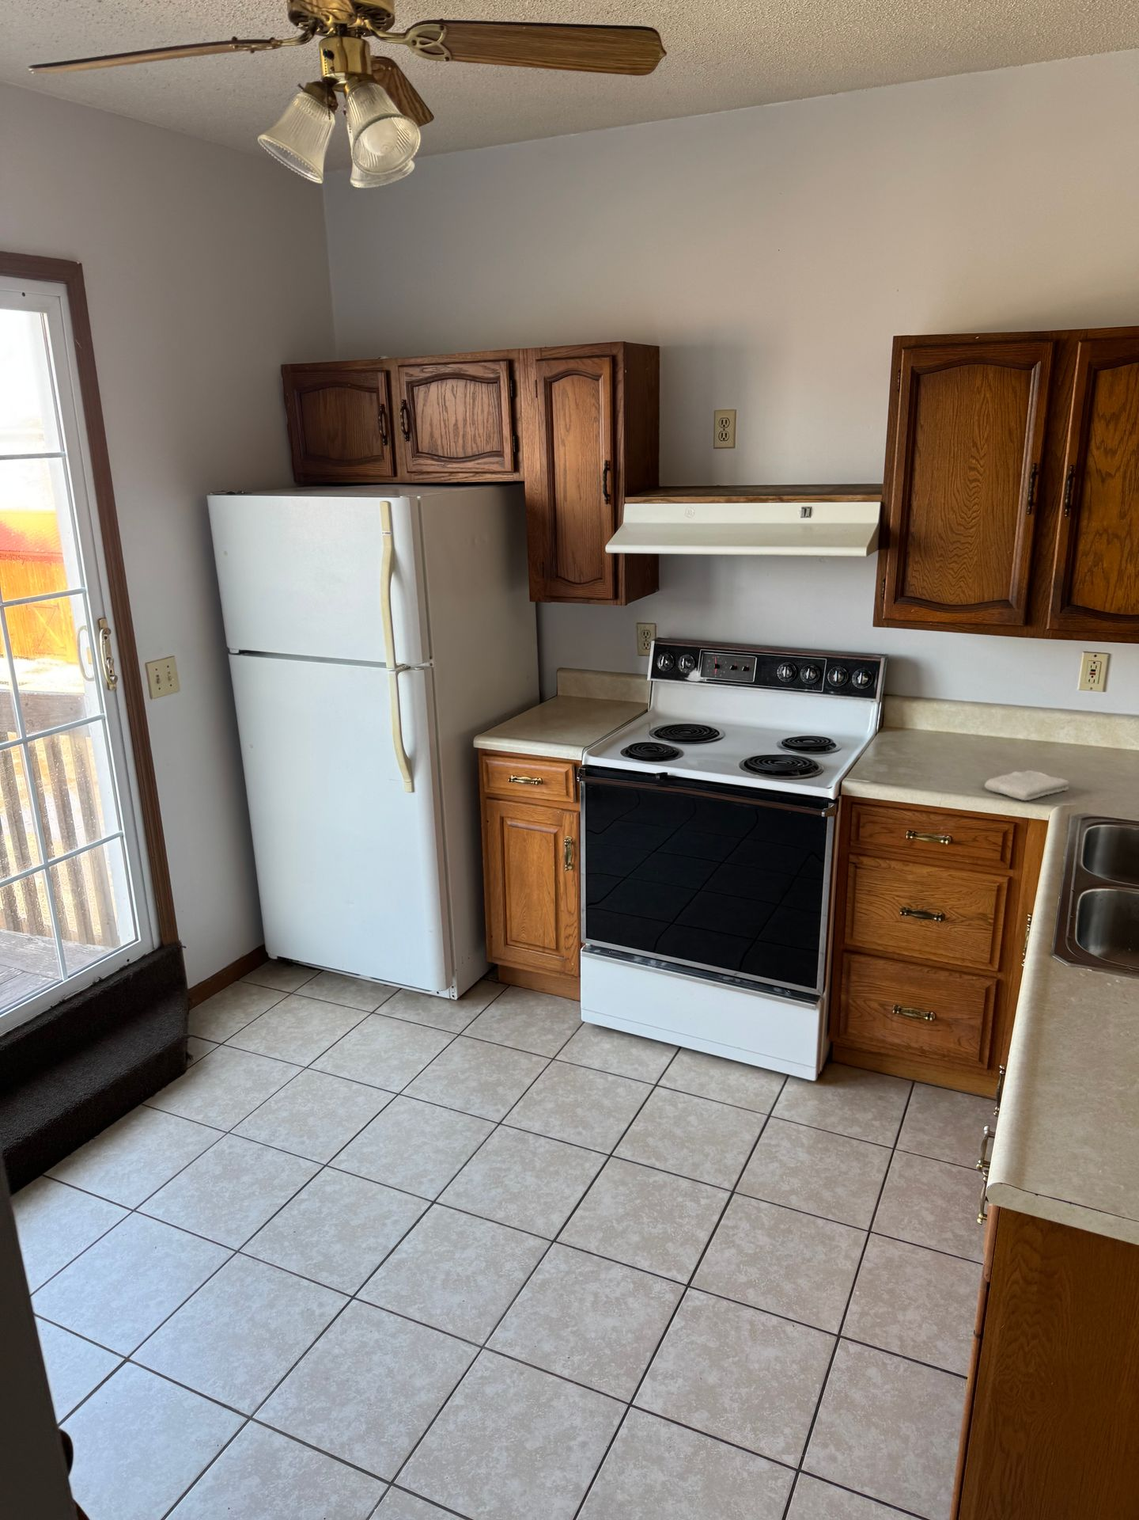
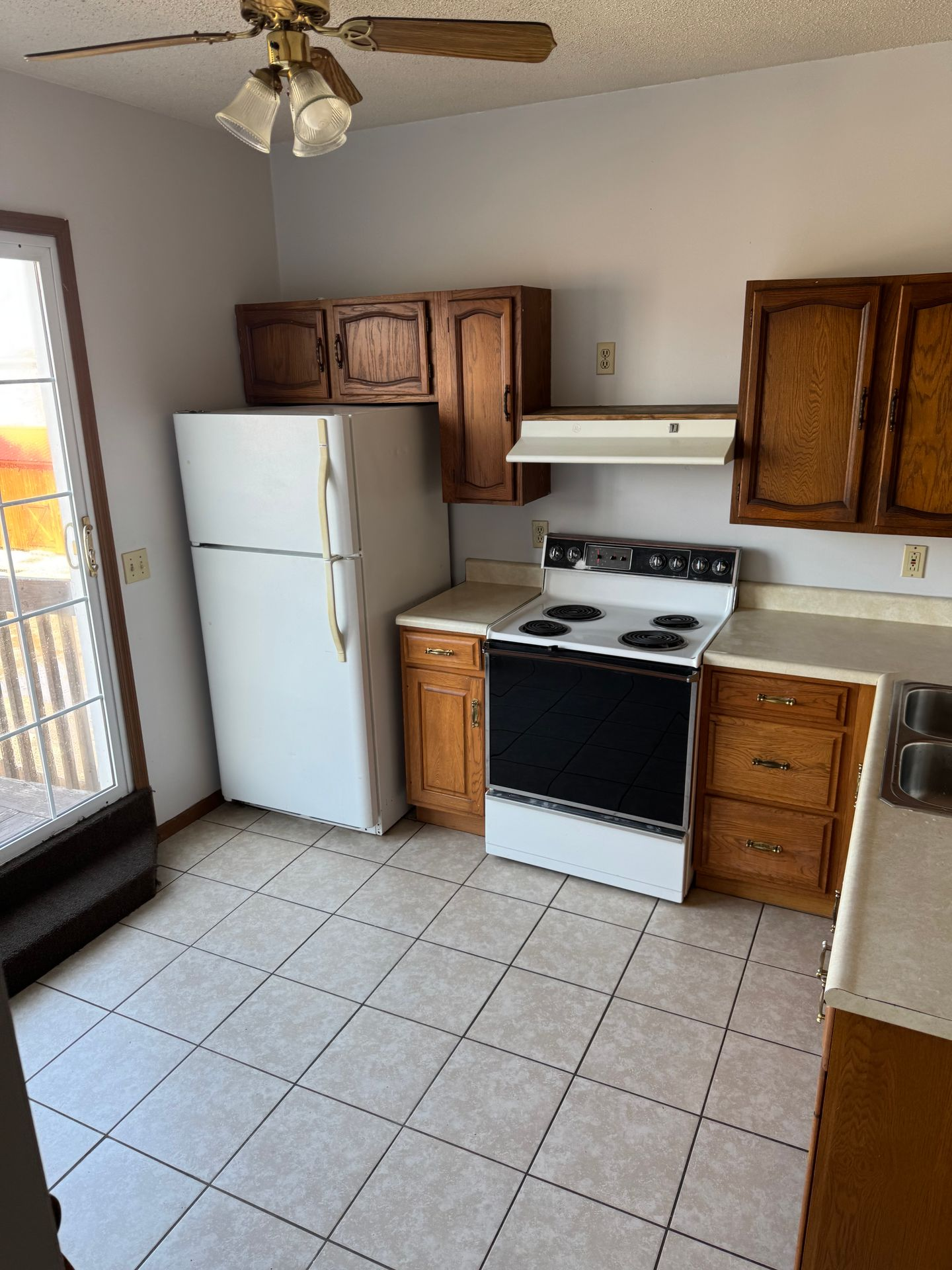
- washcloth (1028, 784)
